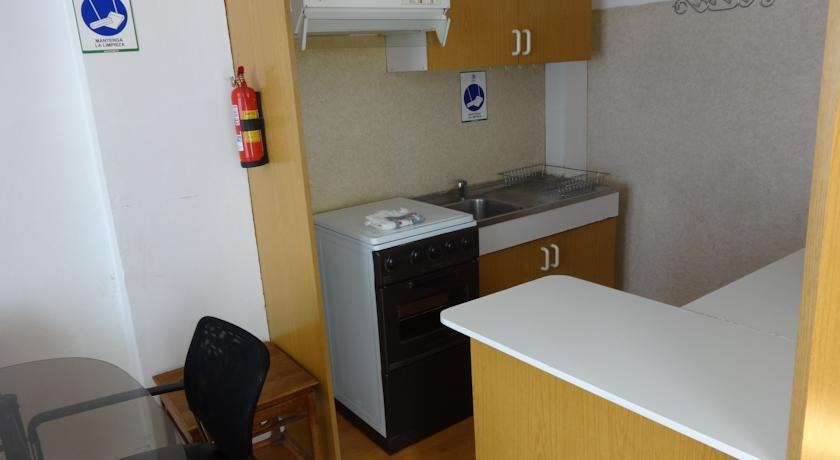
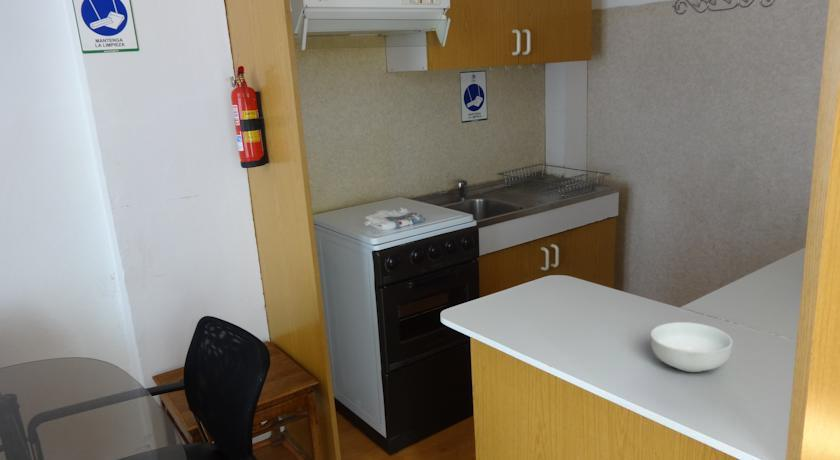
+ cereal bowl (690, 350)
